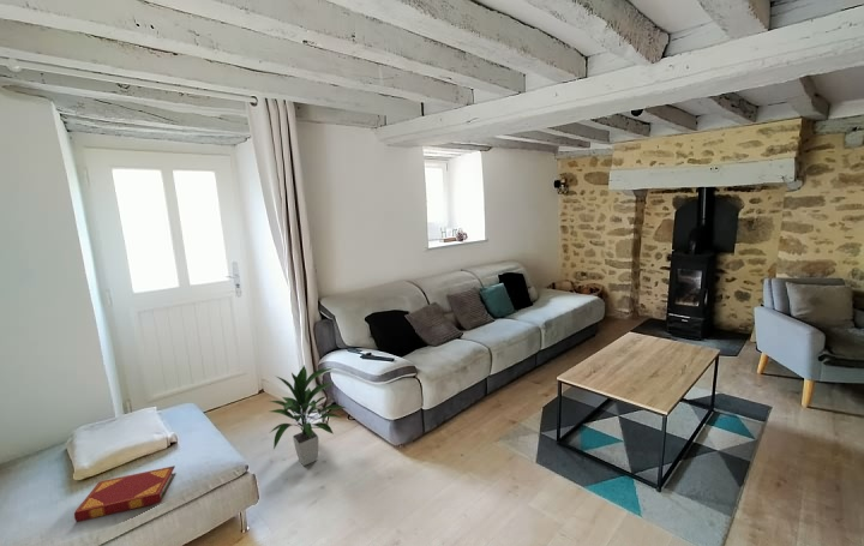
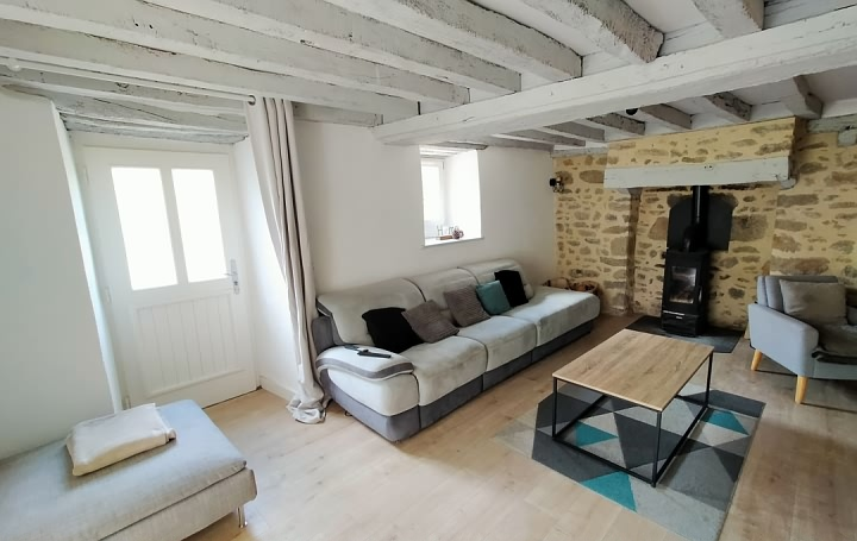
- hardback book (128, 491)
- indoor plant (304, 413)
